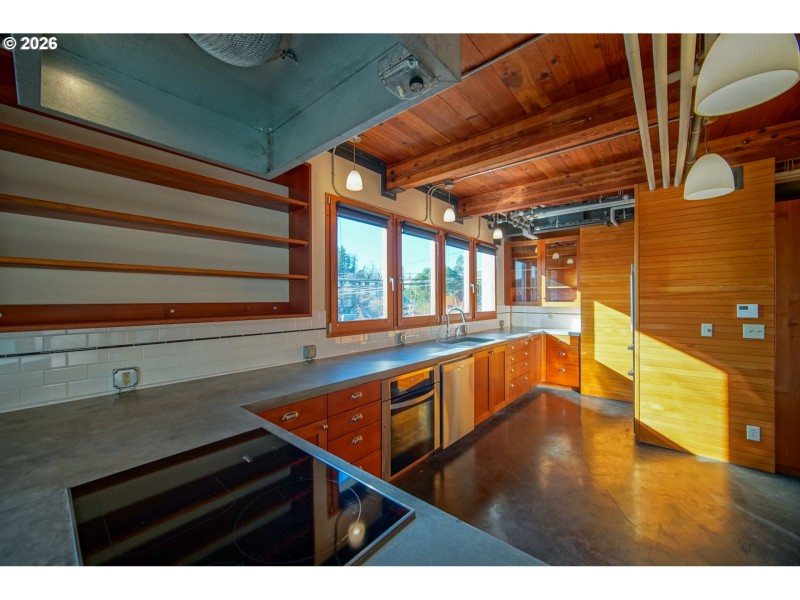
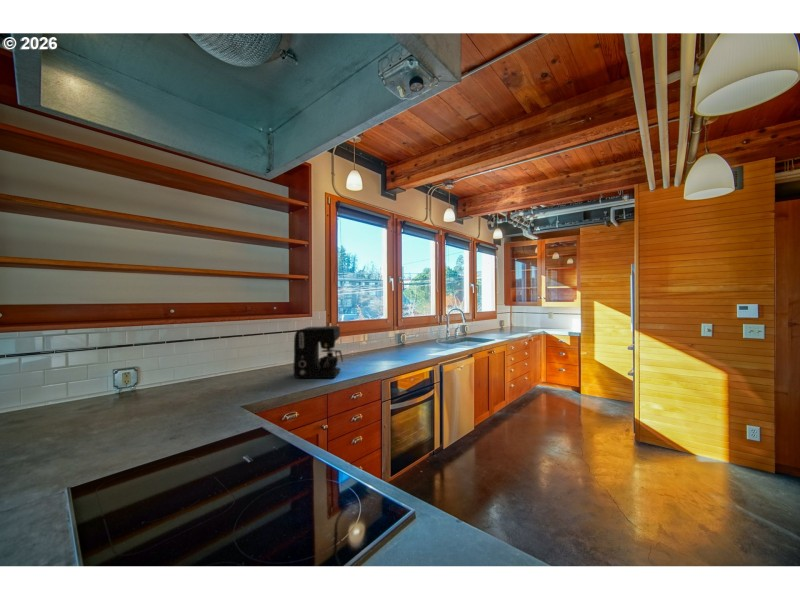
+ coffee maker (321, 351)
